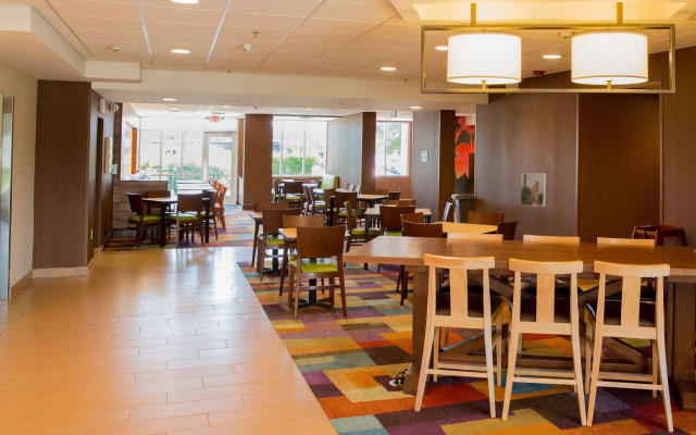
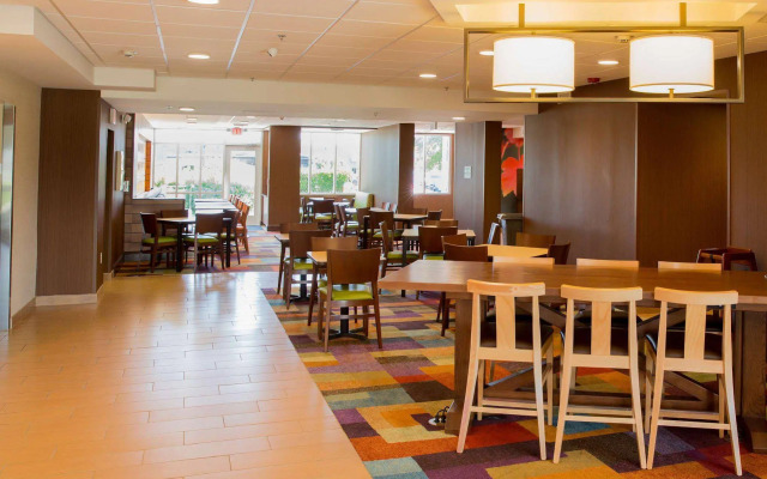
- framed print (533, 189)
